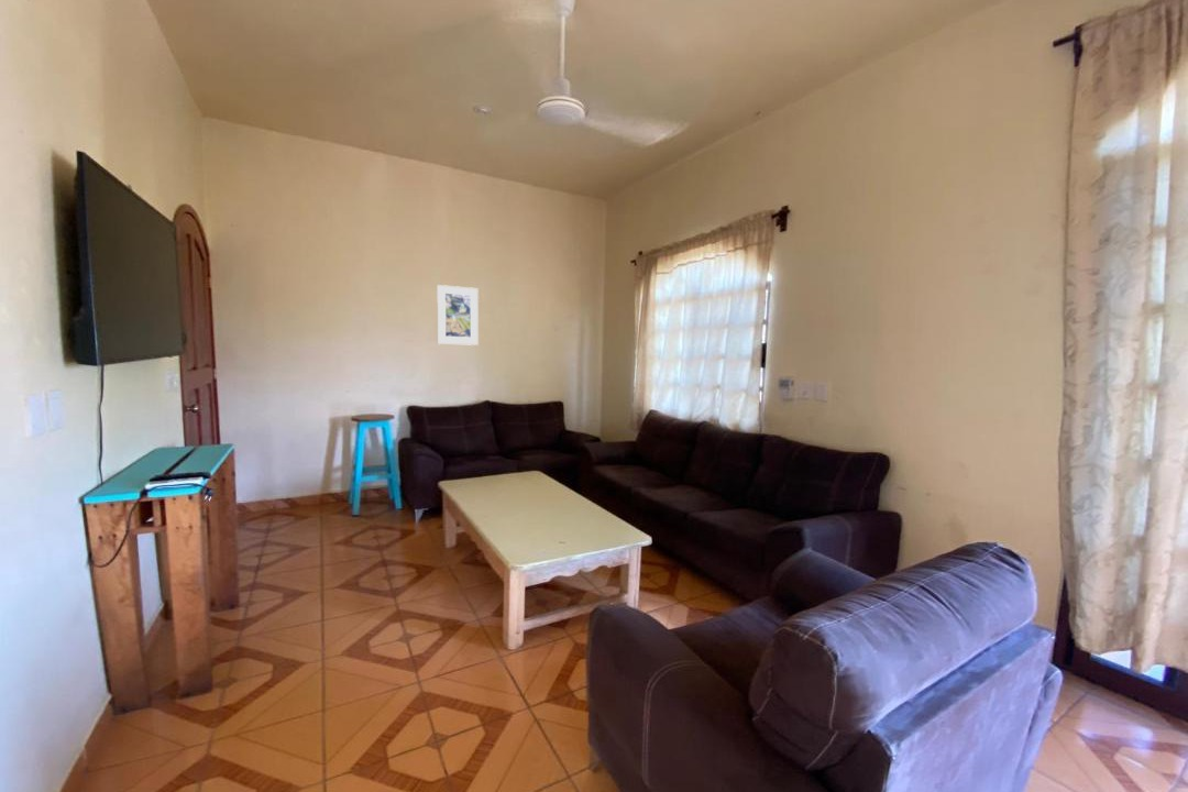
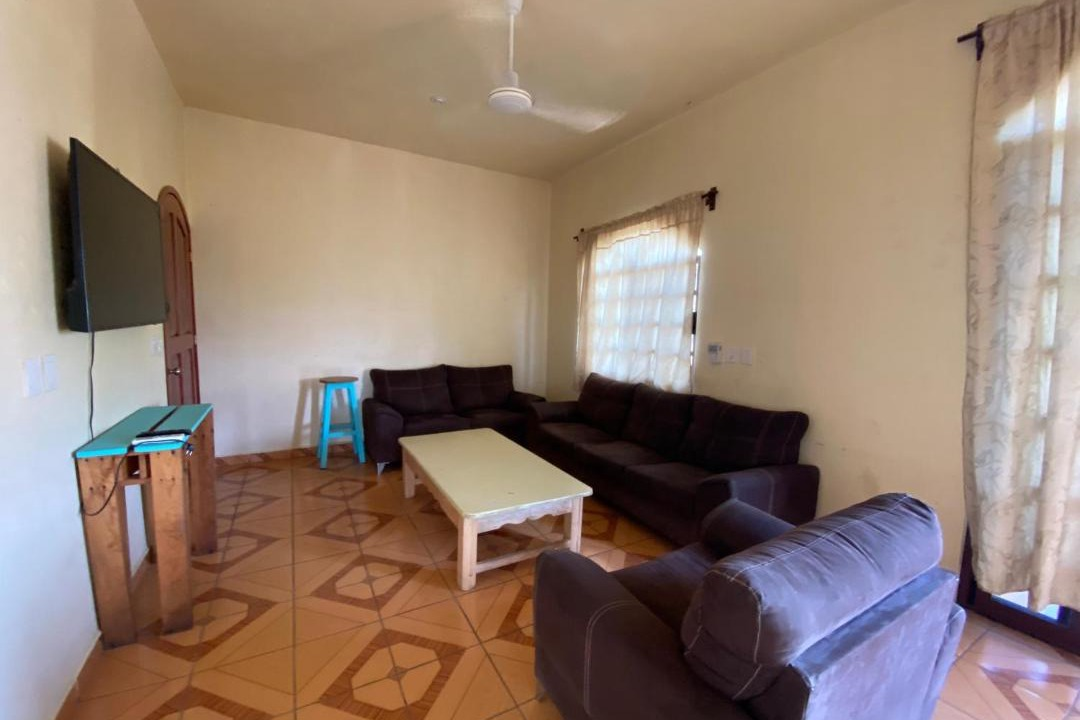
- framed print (458, 315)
